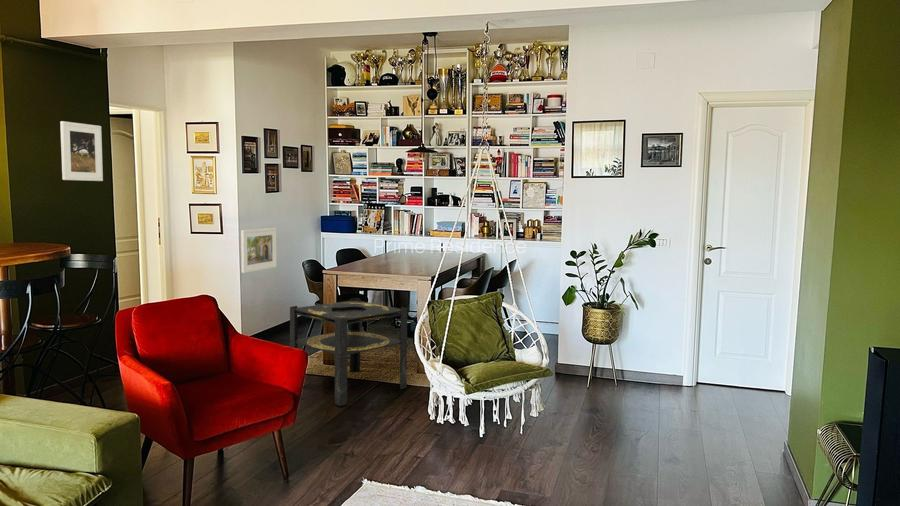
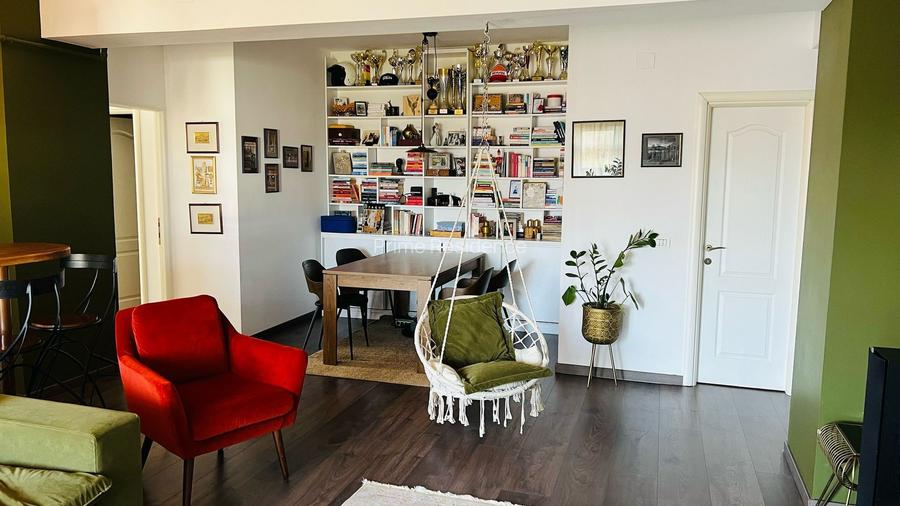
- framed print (259, 249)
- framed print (82, 152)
- side table (348, 347)
